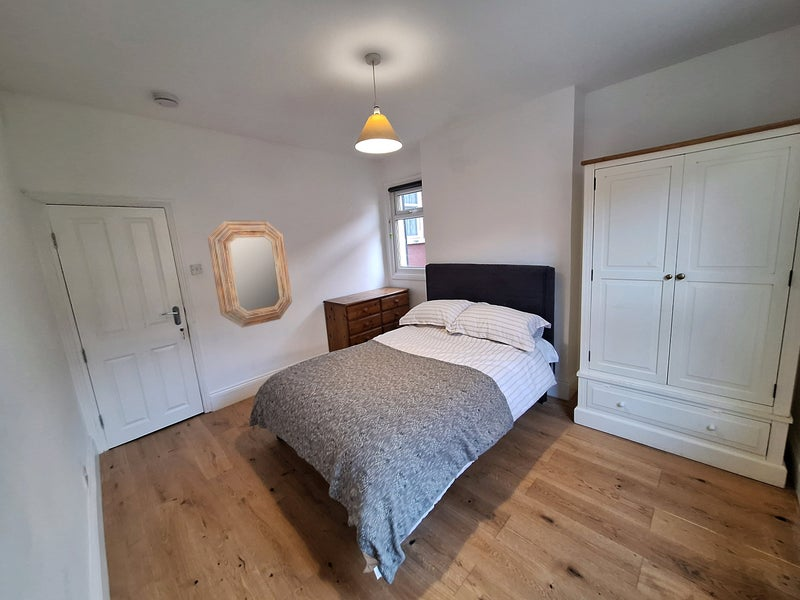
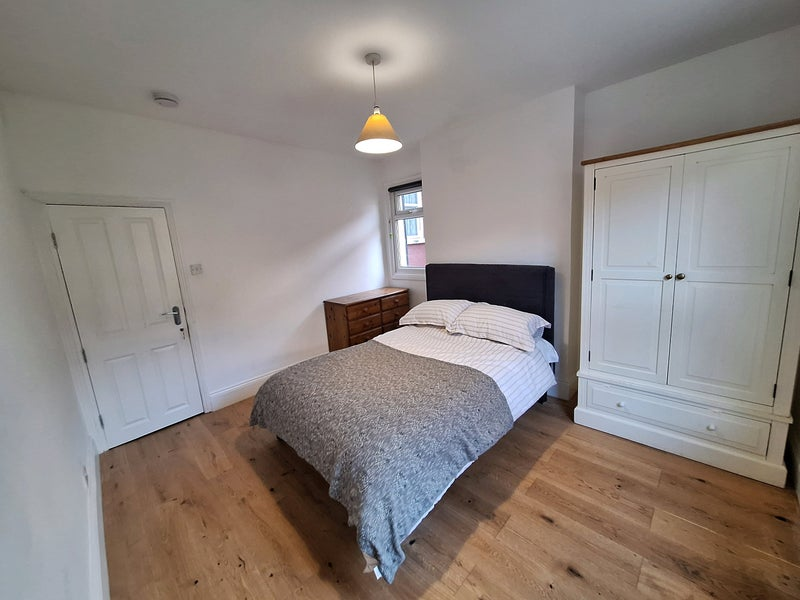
- home mirror (255, 273)
